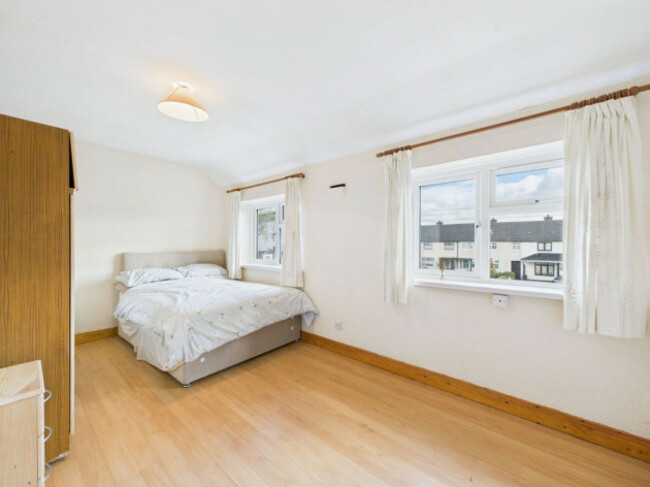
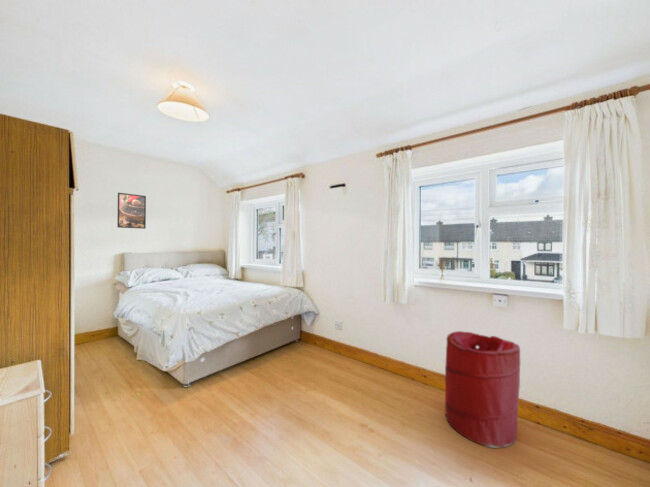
+ laundry hamper (480, 380)
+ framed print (132, 211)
